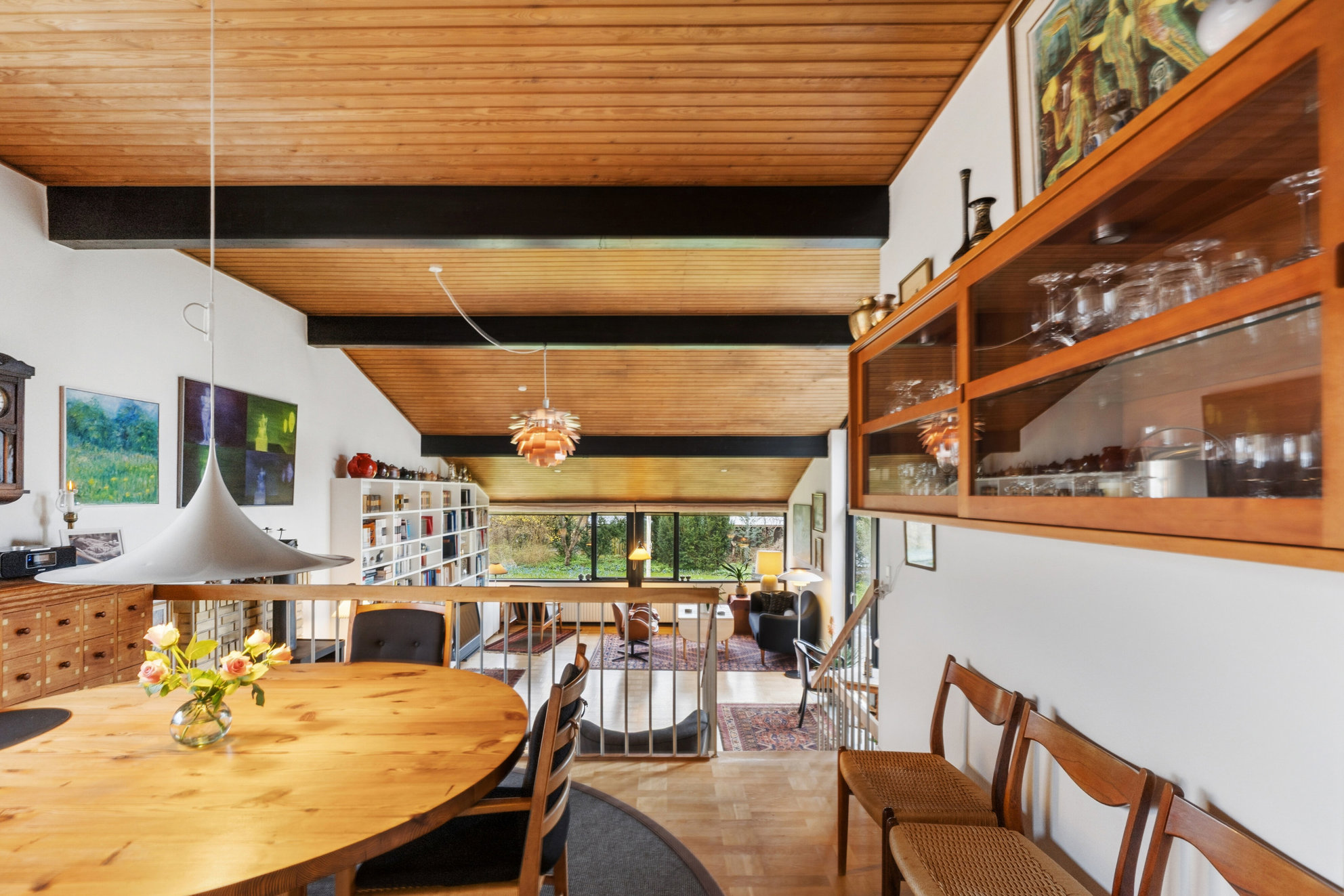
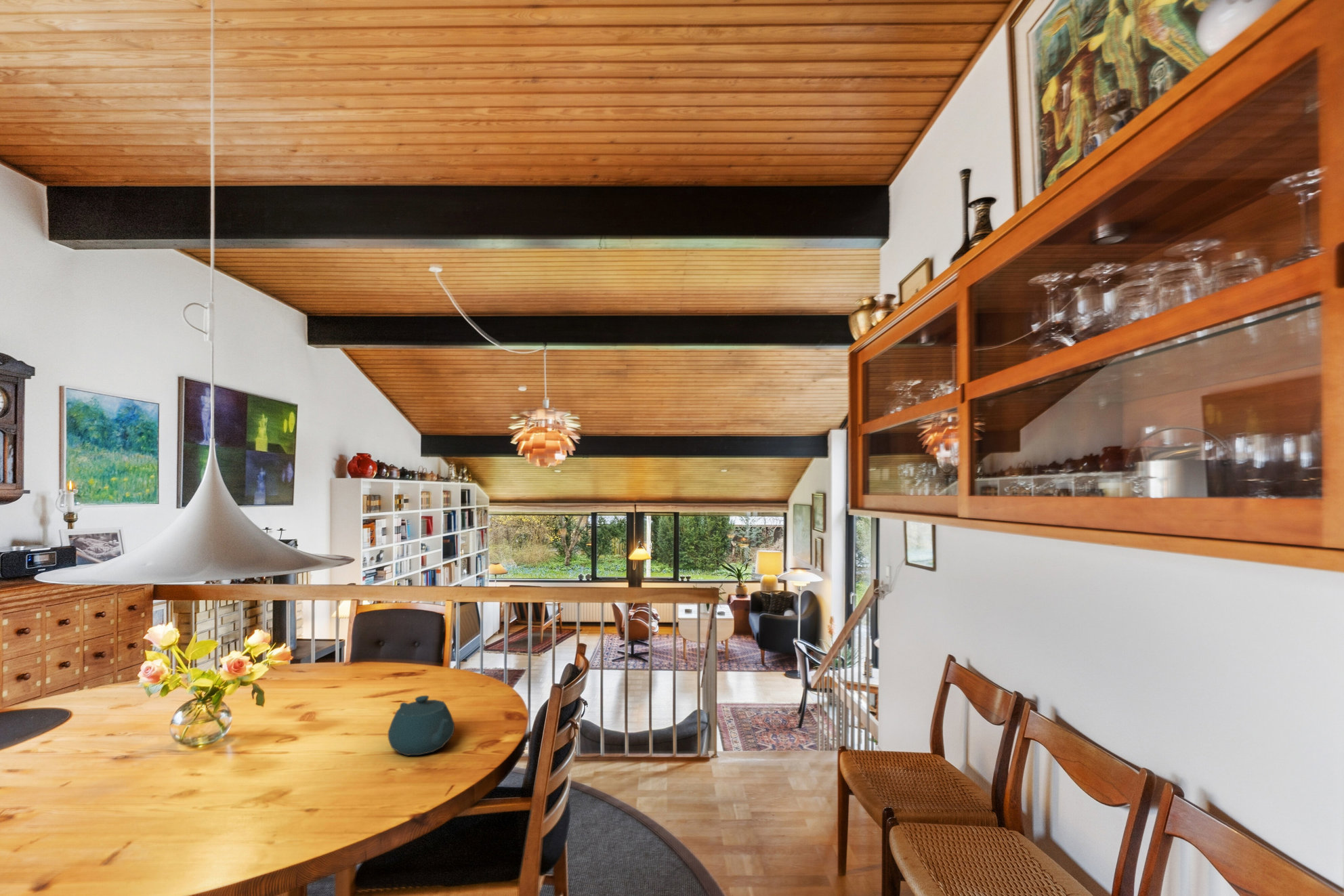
+ teapot (423, 722)
